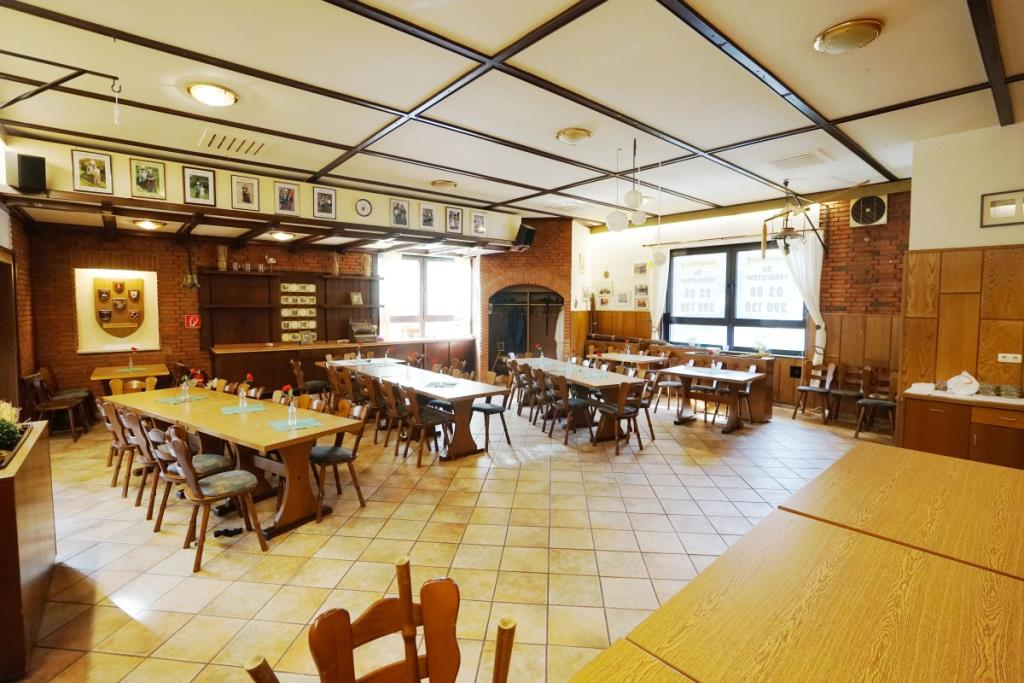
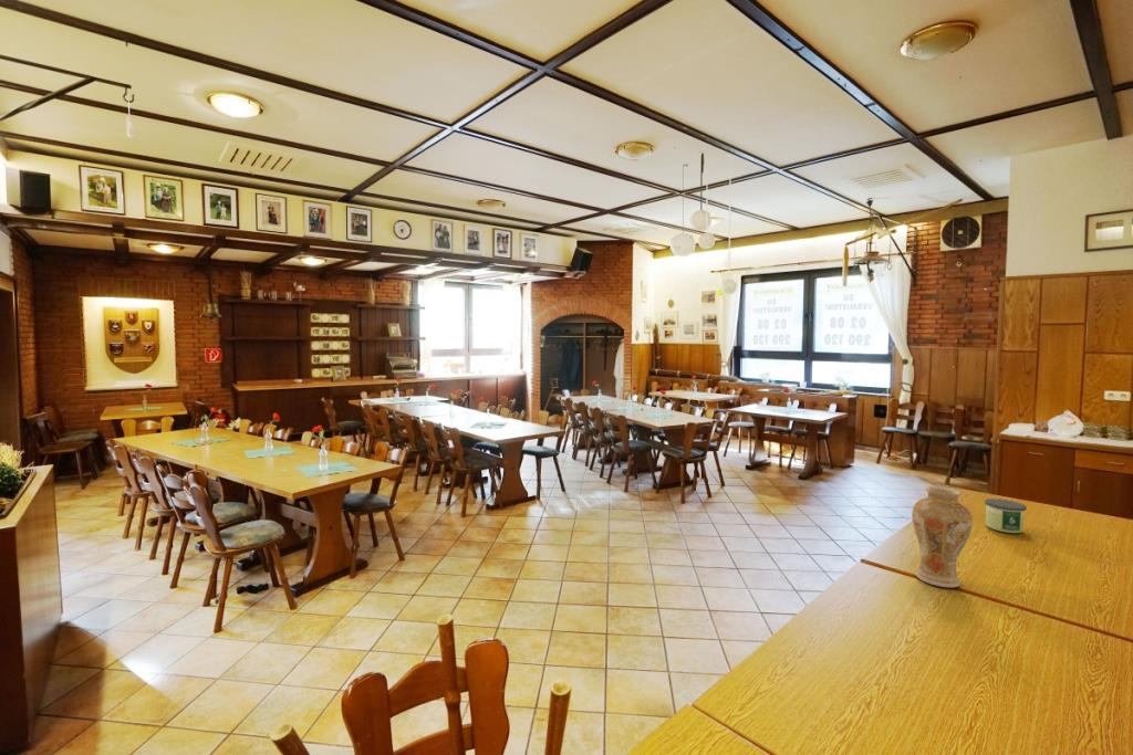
+ candle (1005, 515)
+ vase (940, 535)
